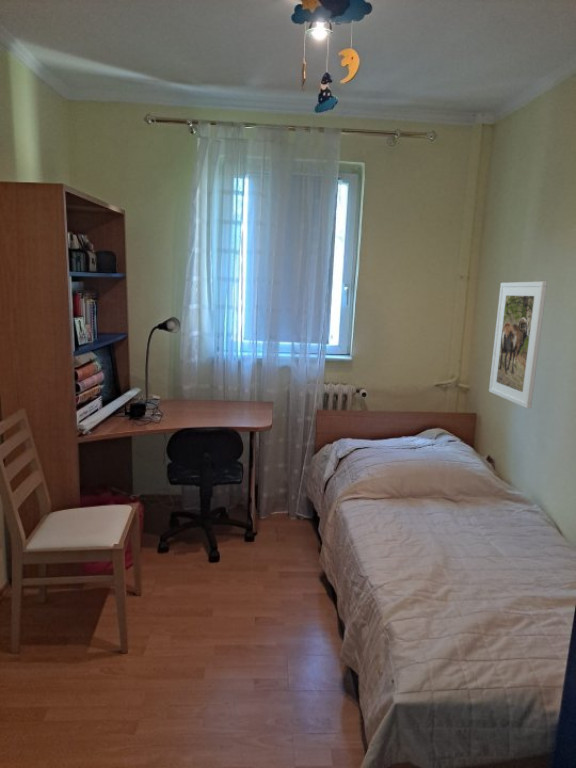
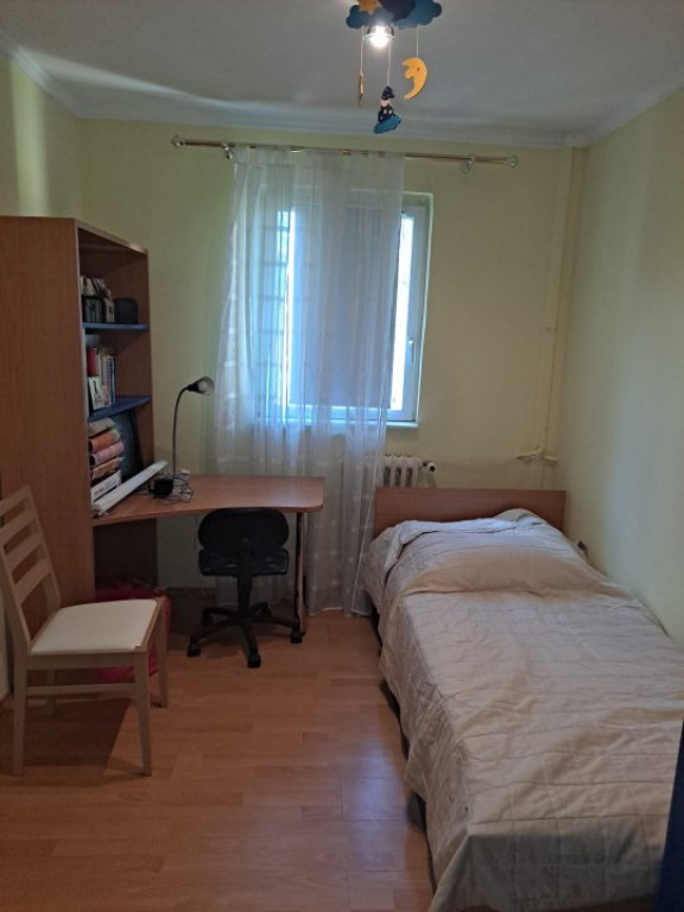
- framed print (515, 342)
